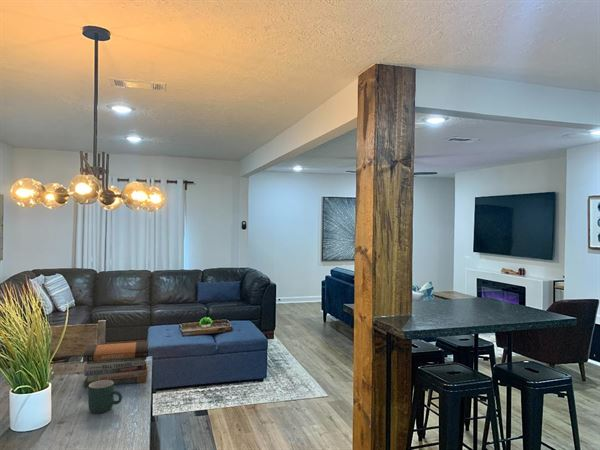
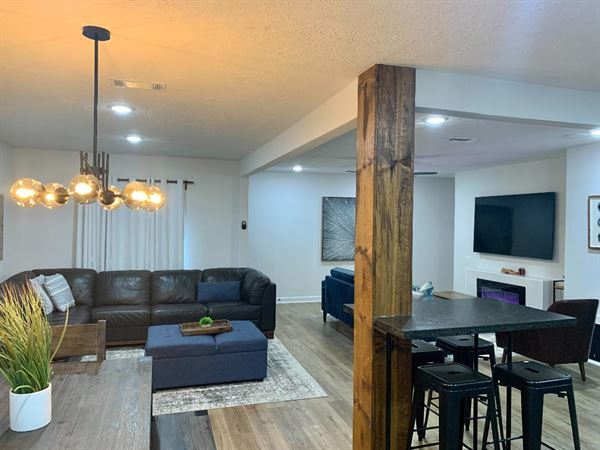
- book stack (116, 363)
- mug (105, 396)
